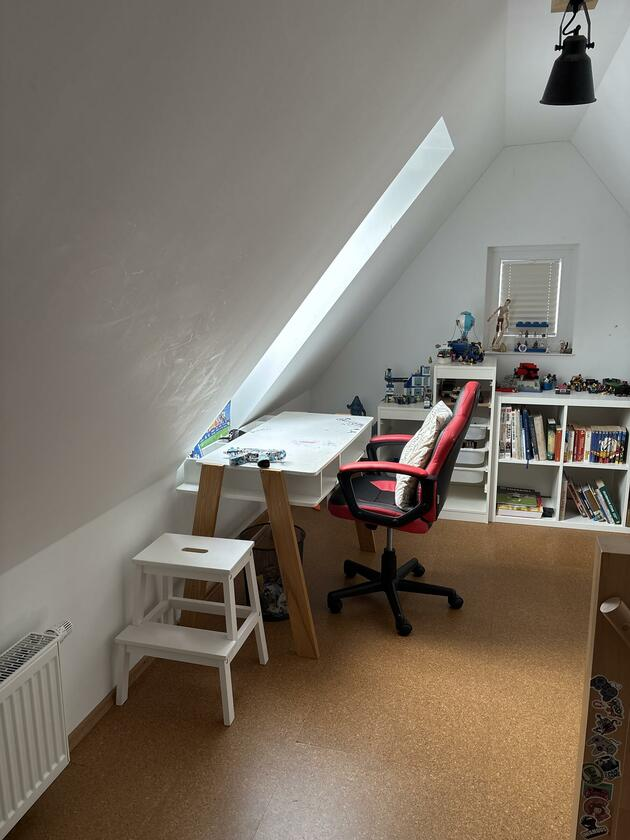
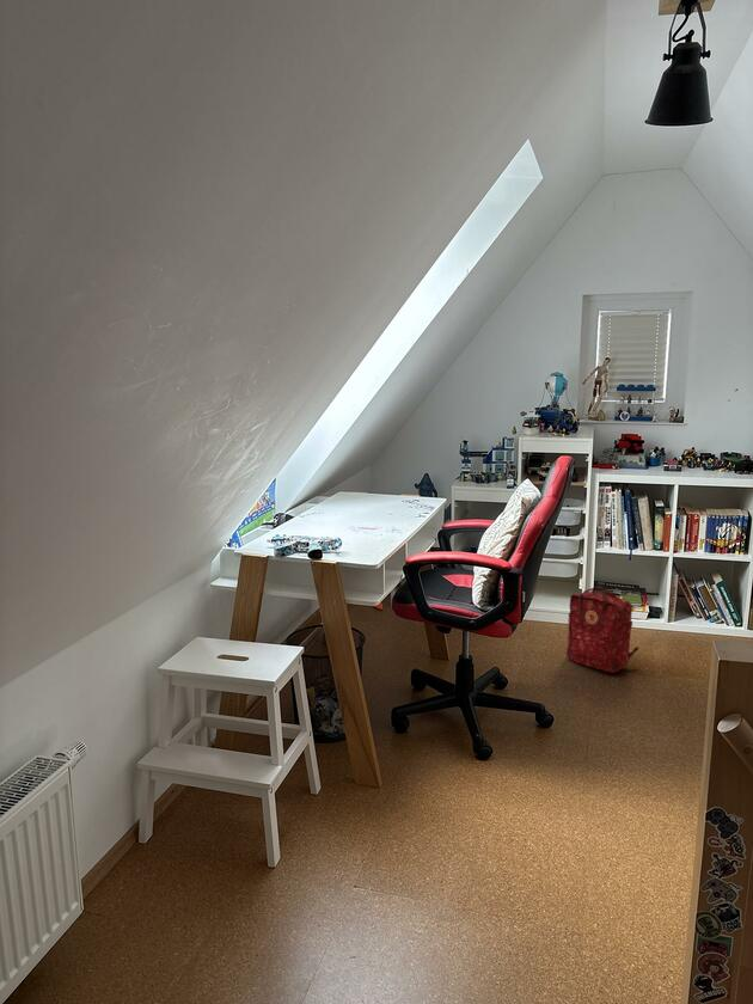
+ backpack (599, 624)
